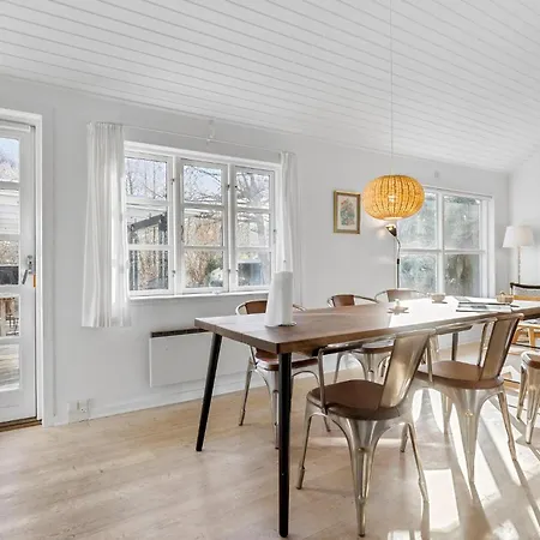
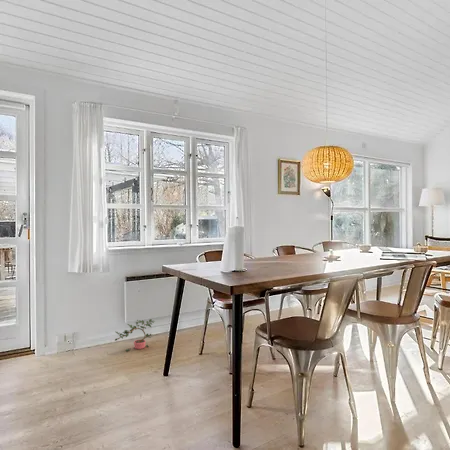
+ potted plant (131, 332)
